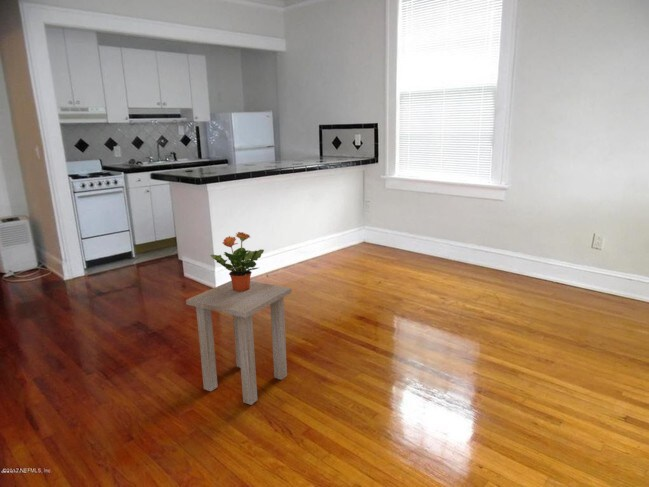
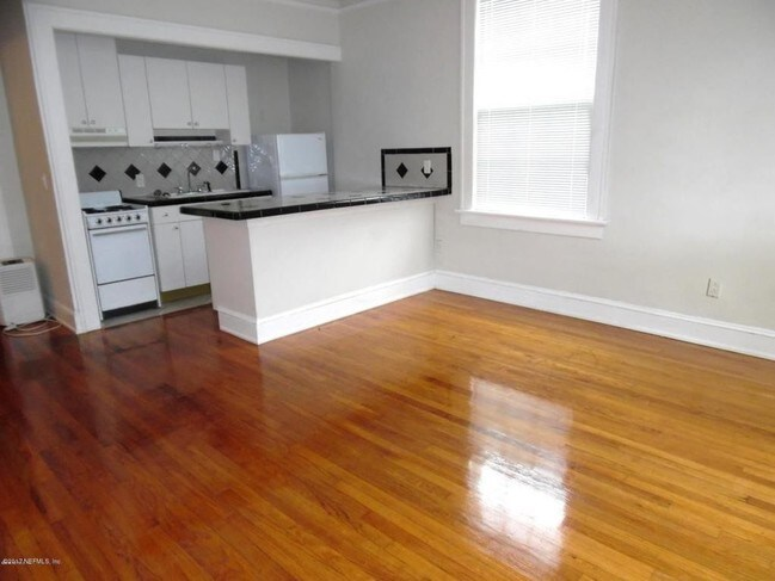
- potted plant (238, 261)
- side table (243, 339)
